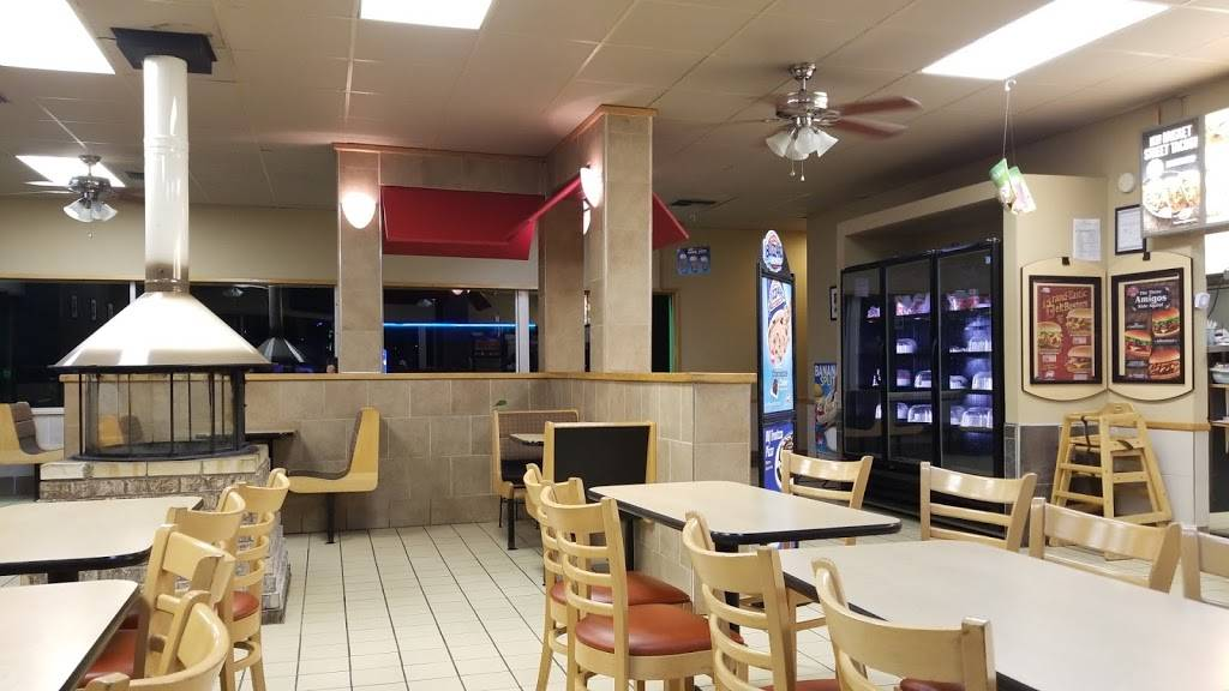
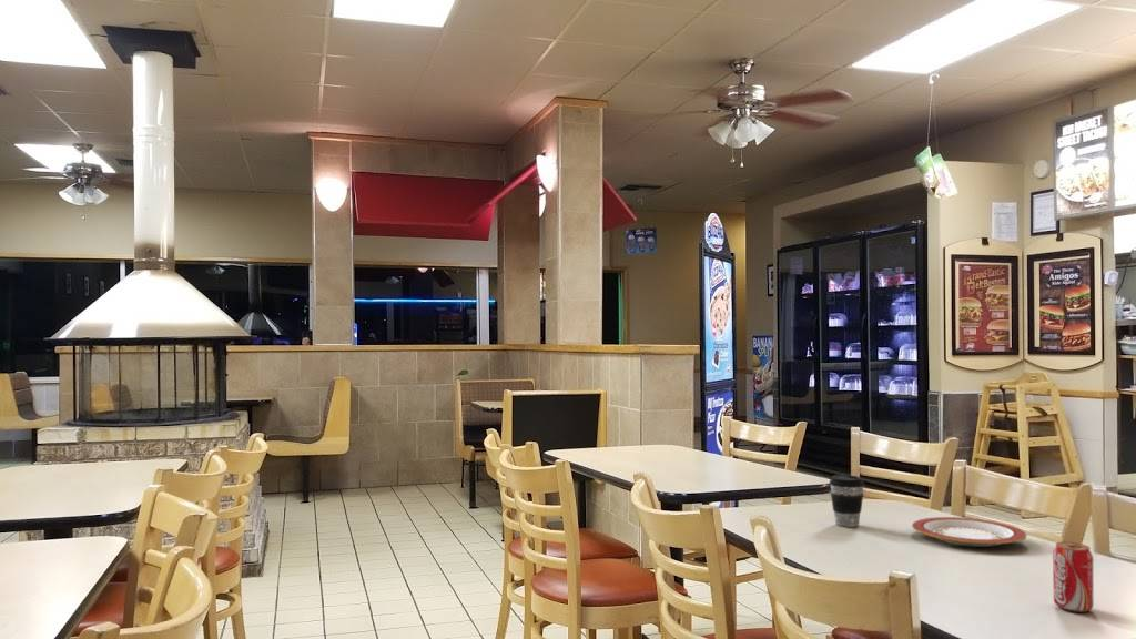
+ coffee cup (846, 500)
+ plate (967, 532)
+ beverage can (1073, 576)
